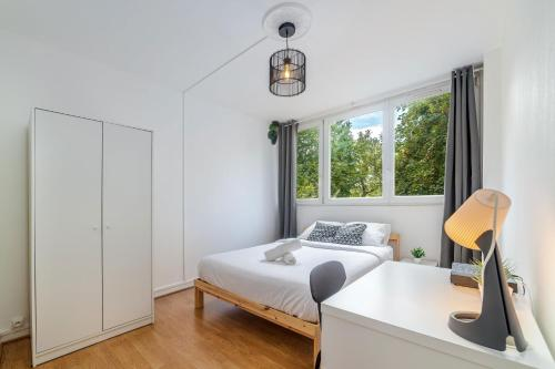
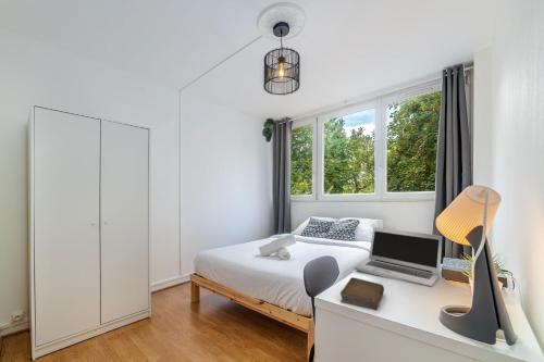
+ laptop (397, 252)
+ book (362, 292)
